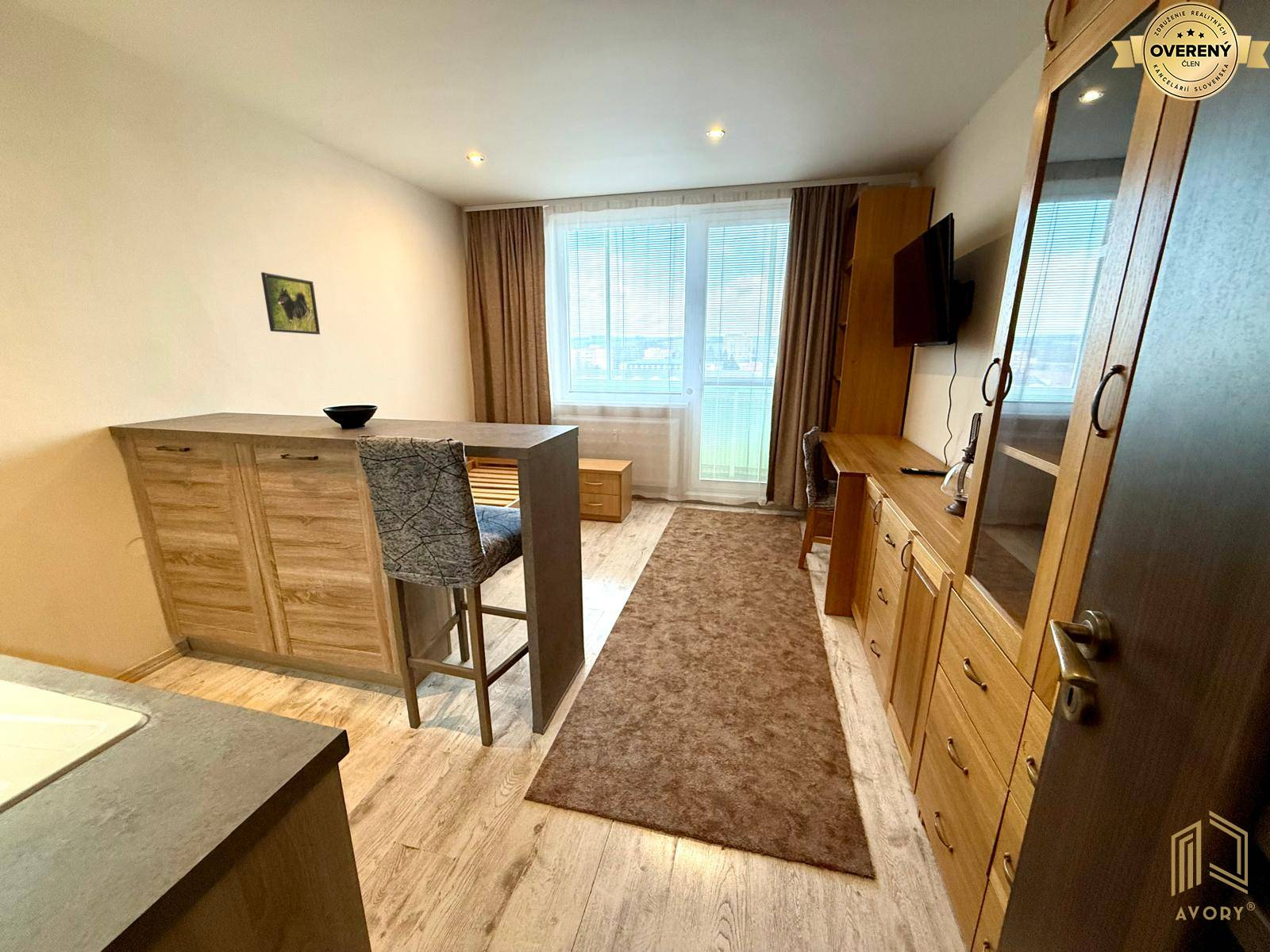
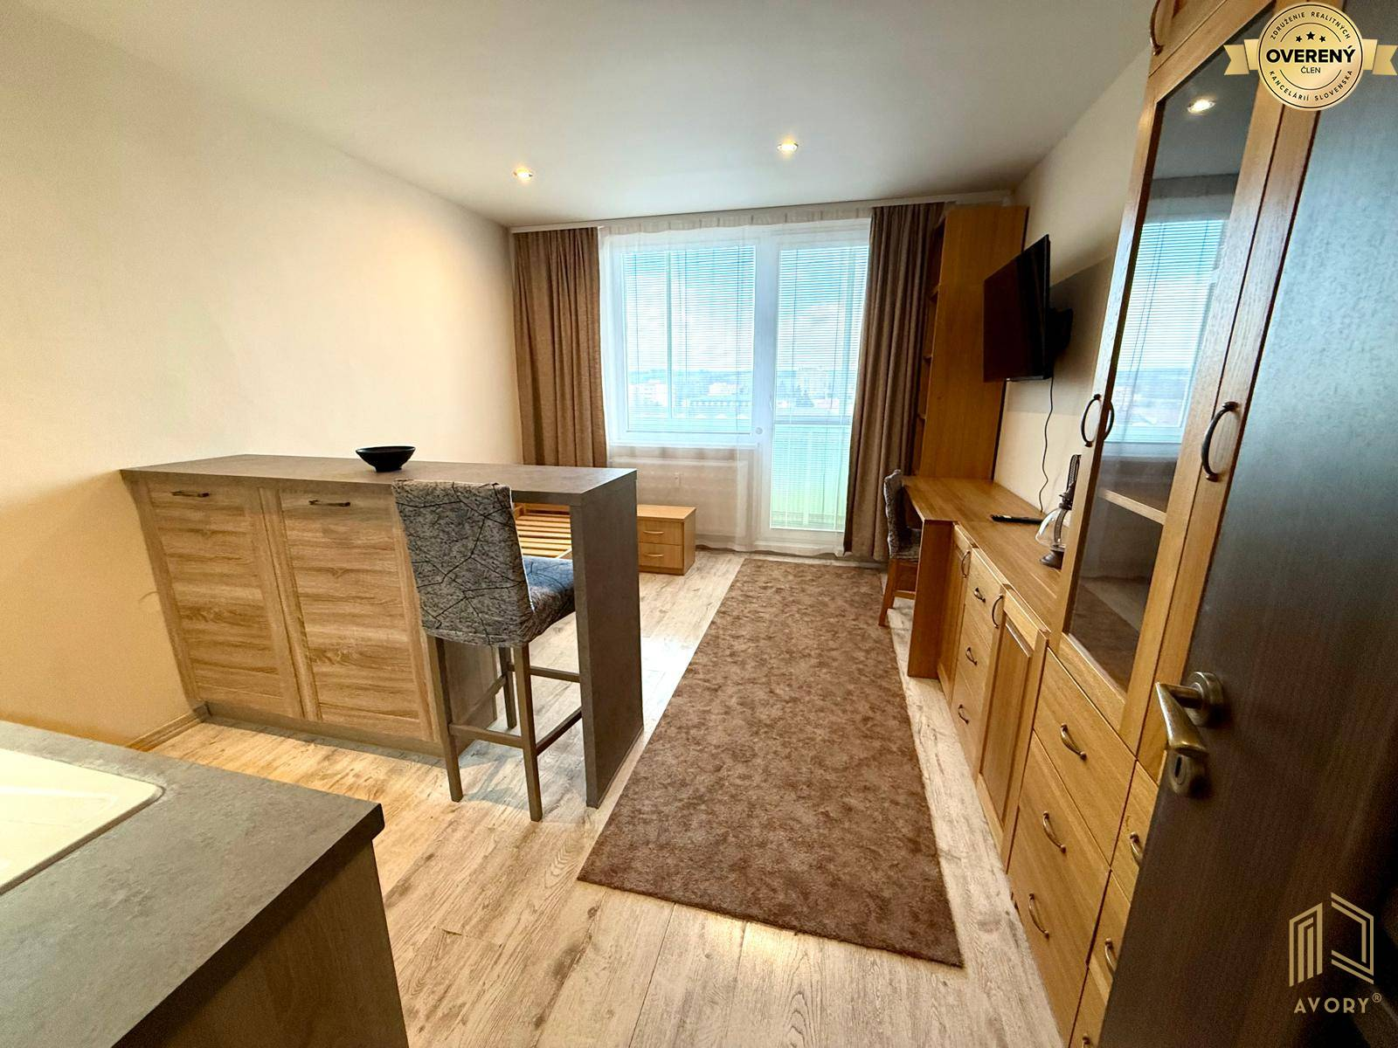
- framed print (292, 305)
